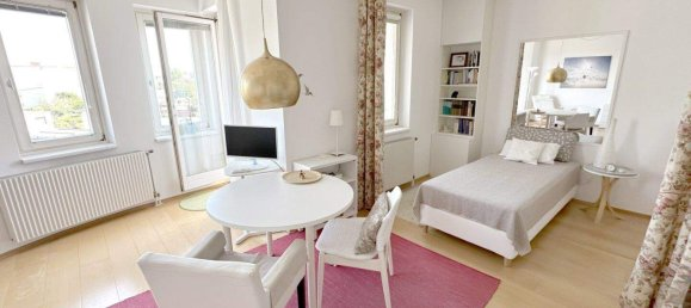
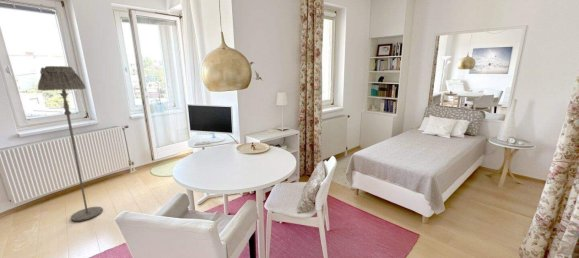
+ floor lamp (73, 144)
